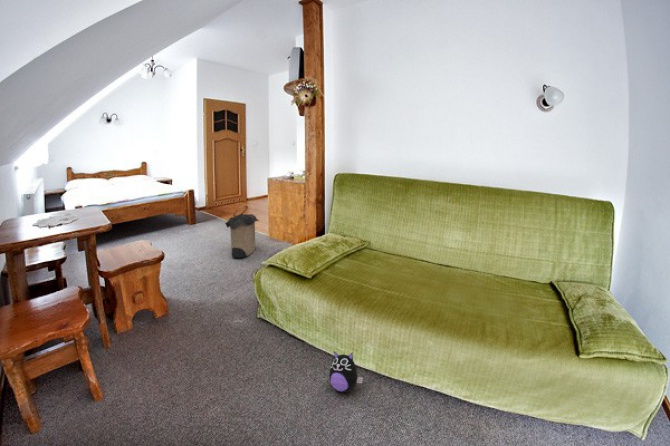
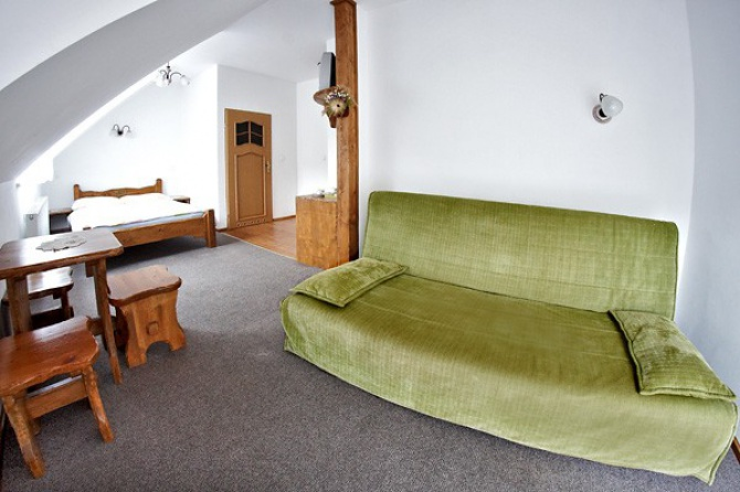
- plush toy (345, 370)
- laundry hamper (242, 229)
